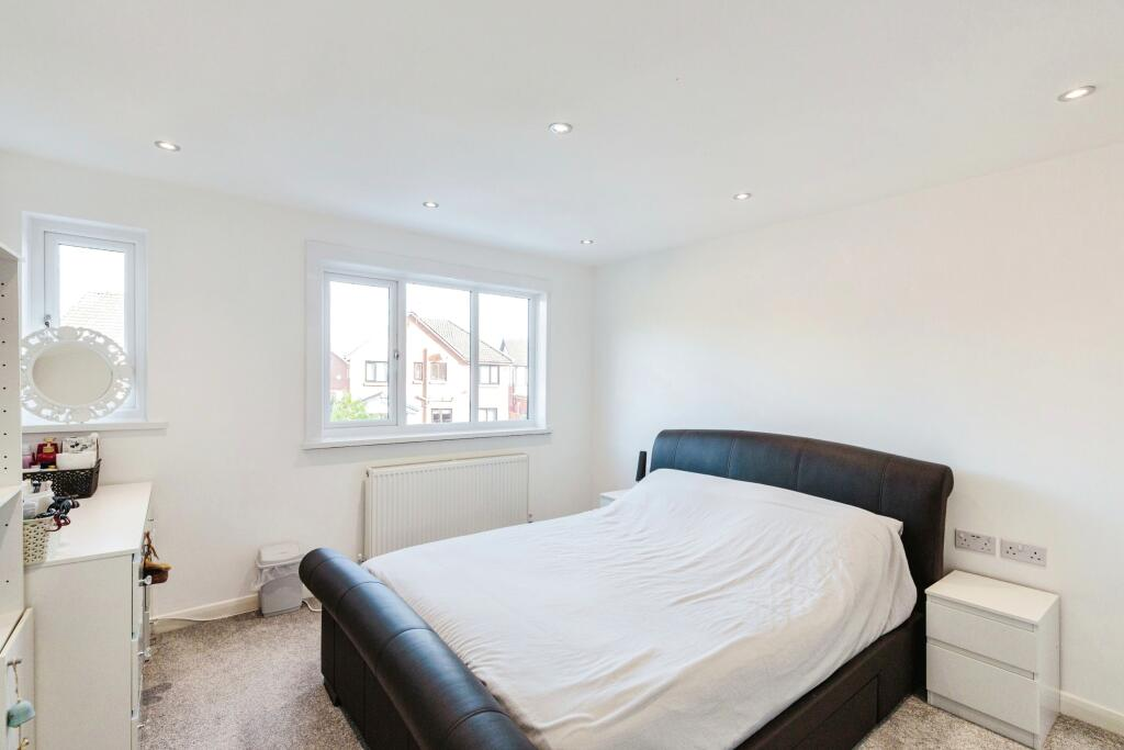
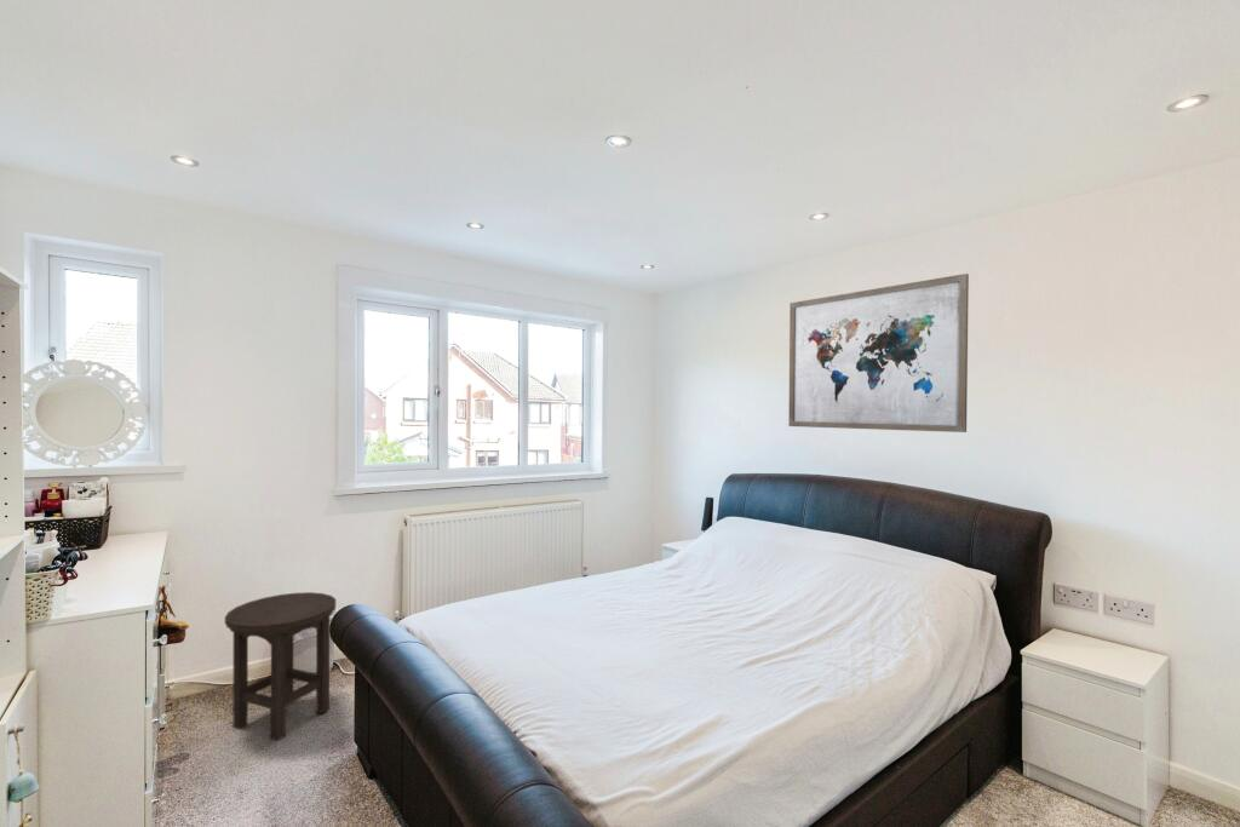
+ wall art (867, 360)
+ stool (282, 662)
